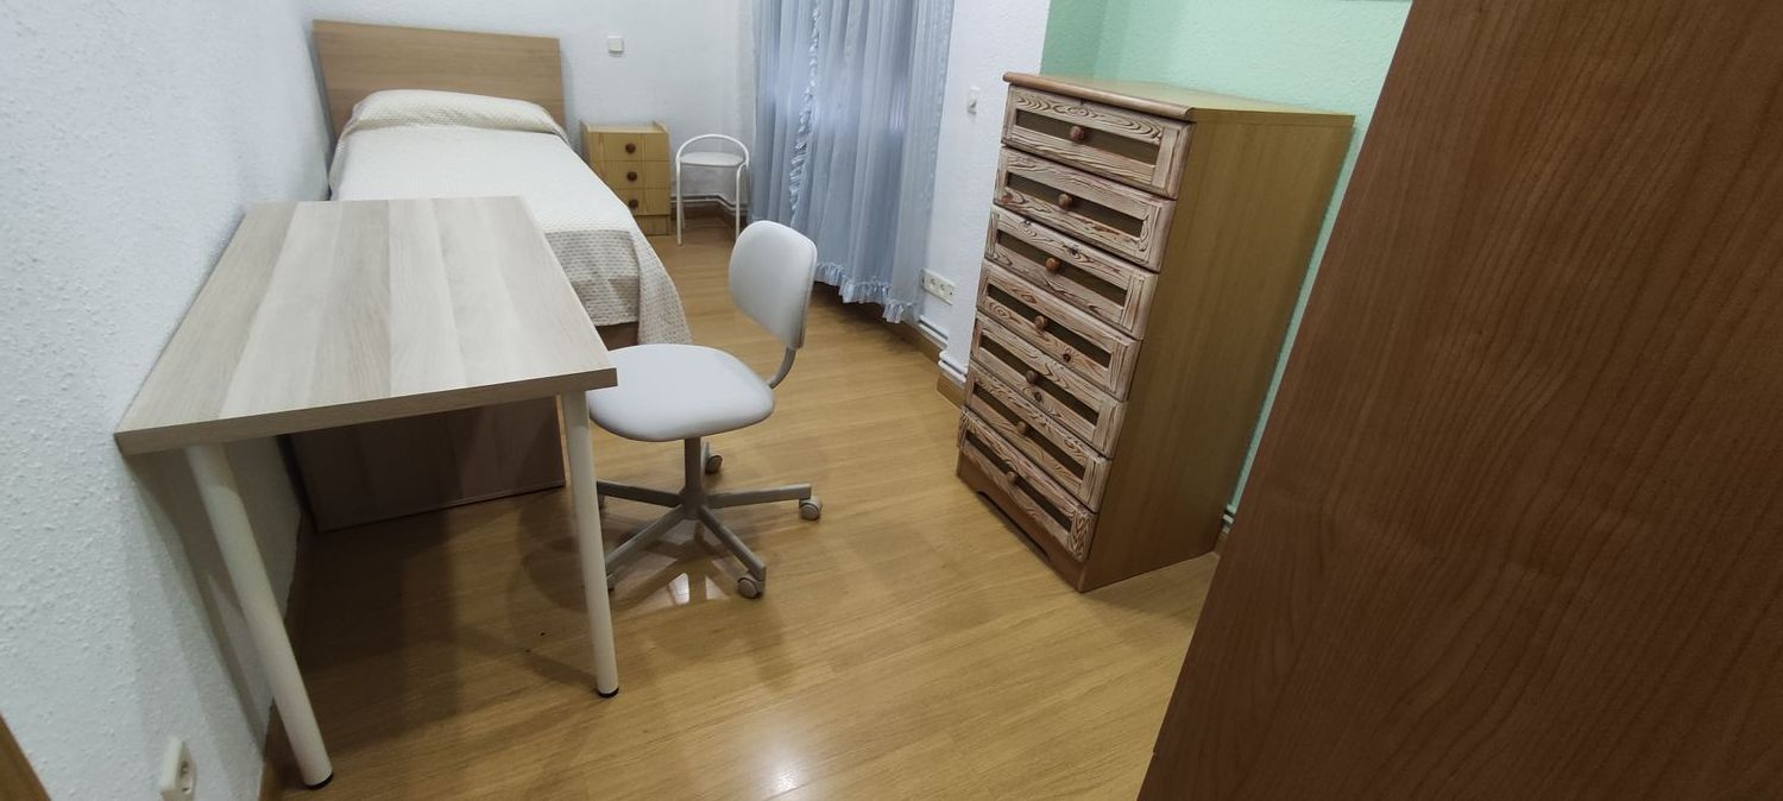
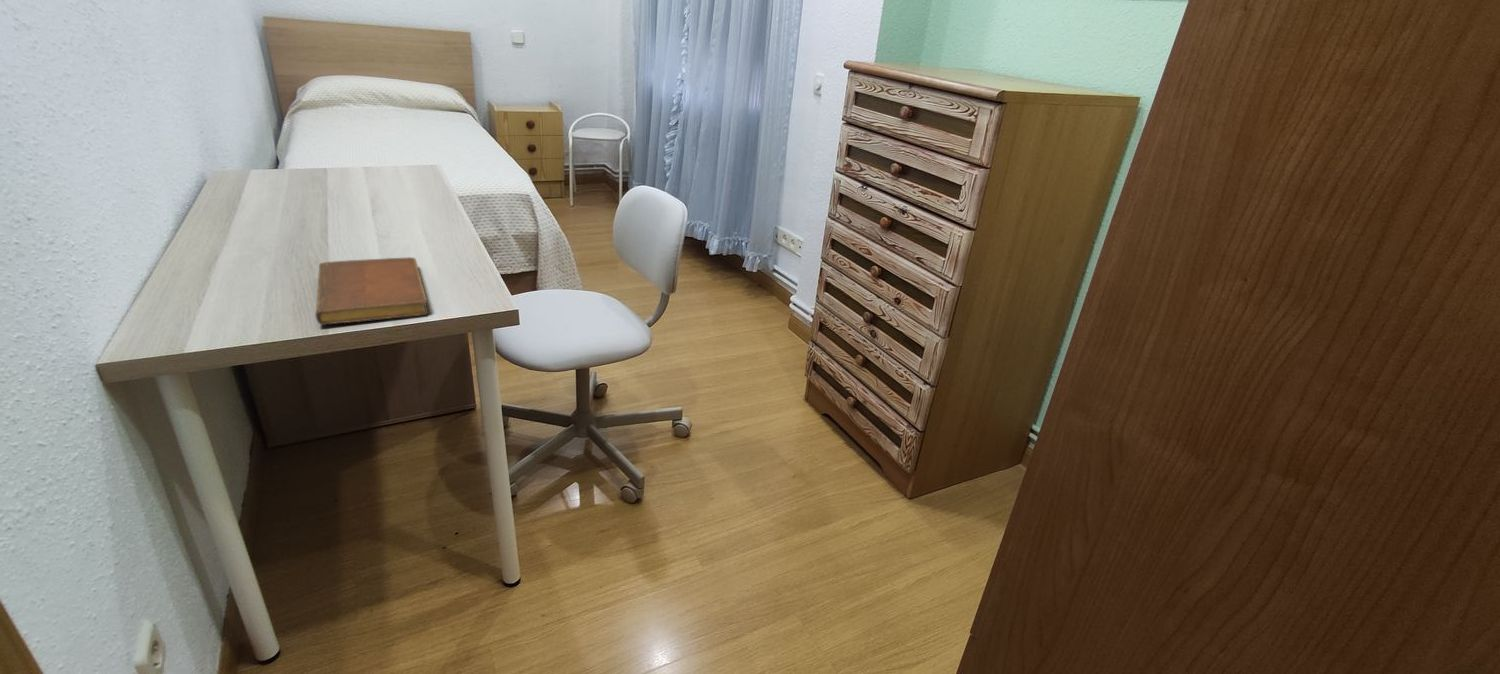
+ notebook (371, 287)
